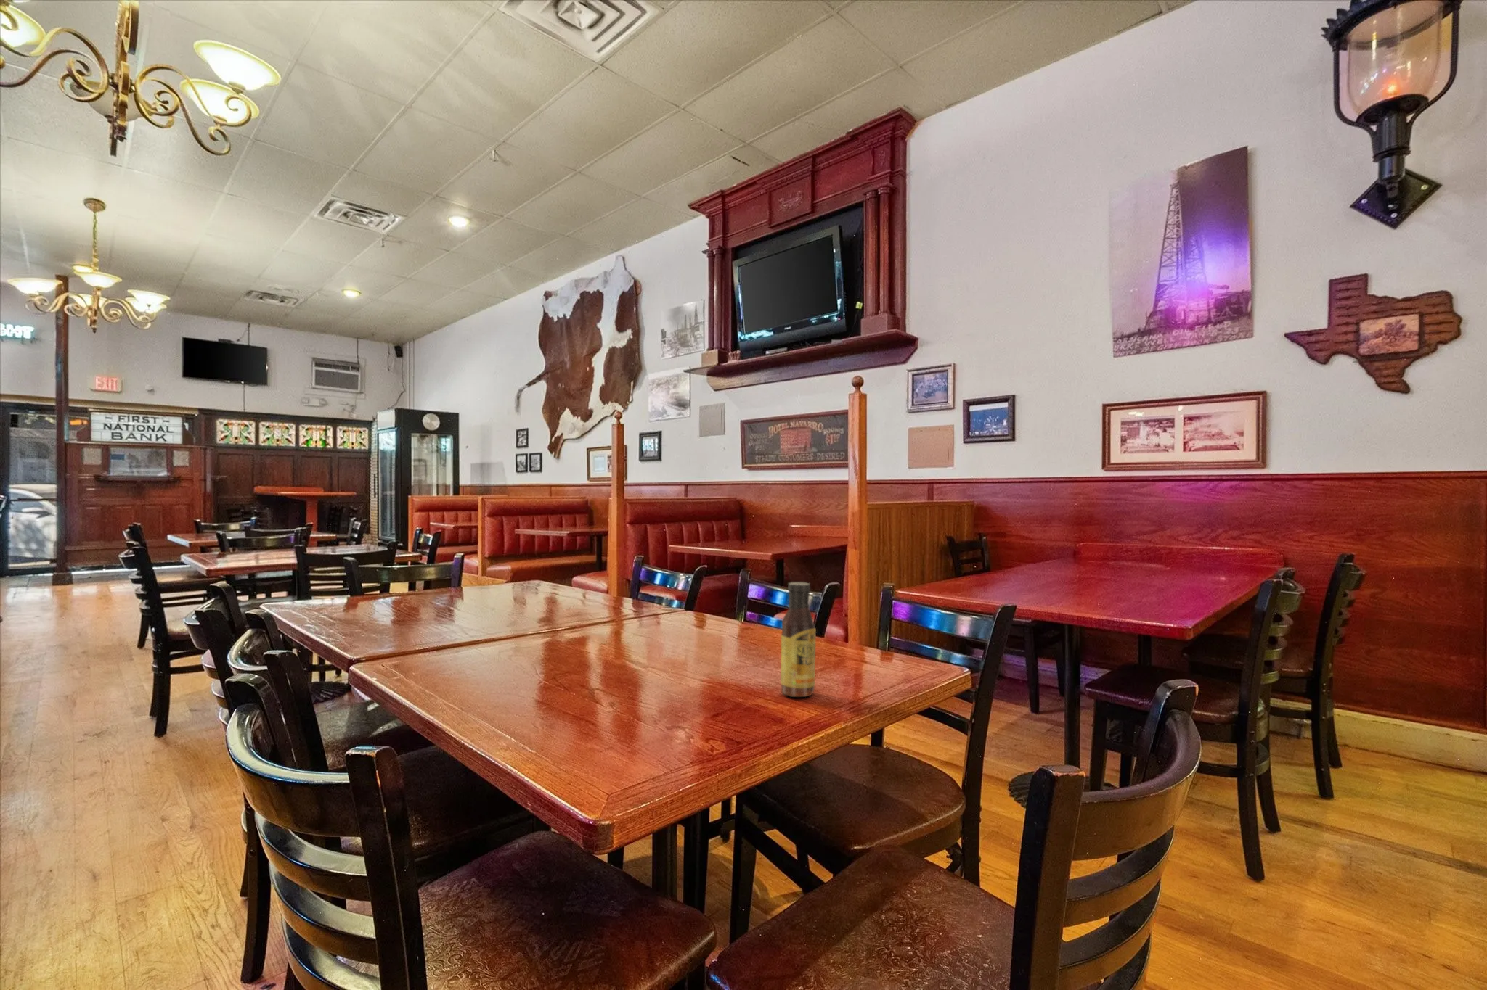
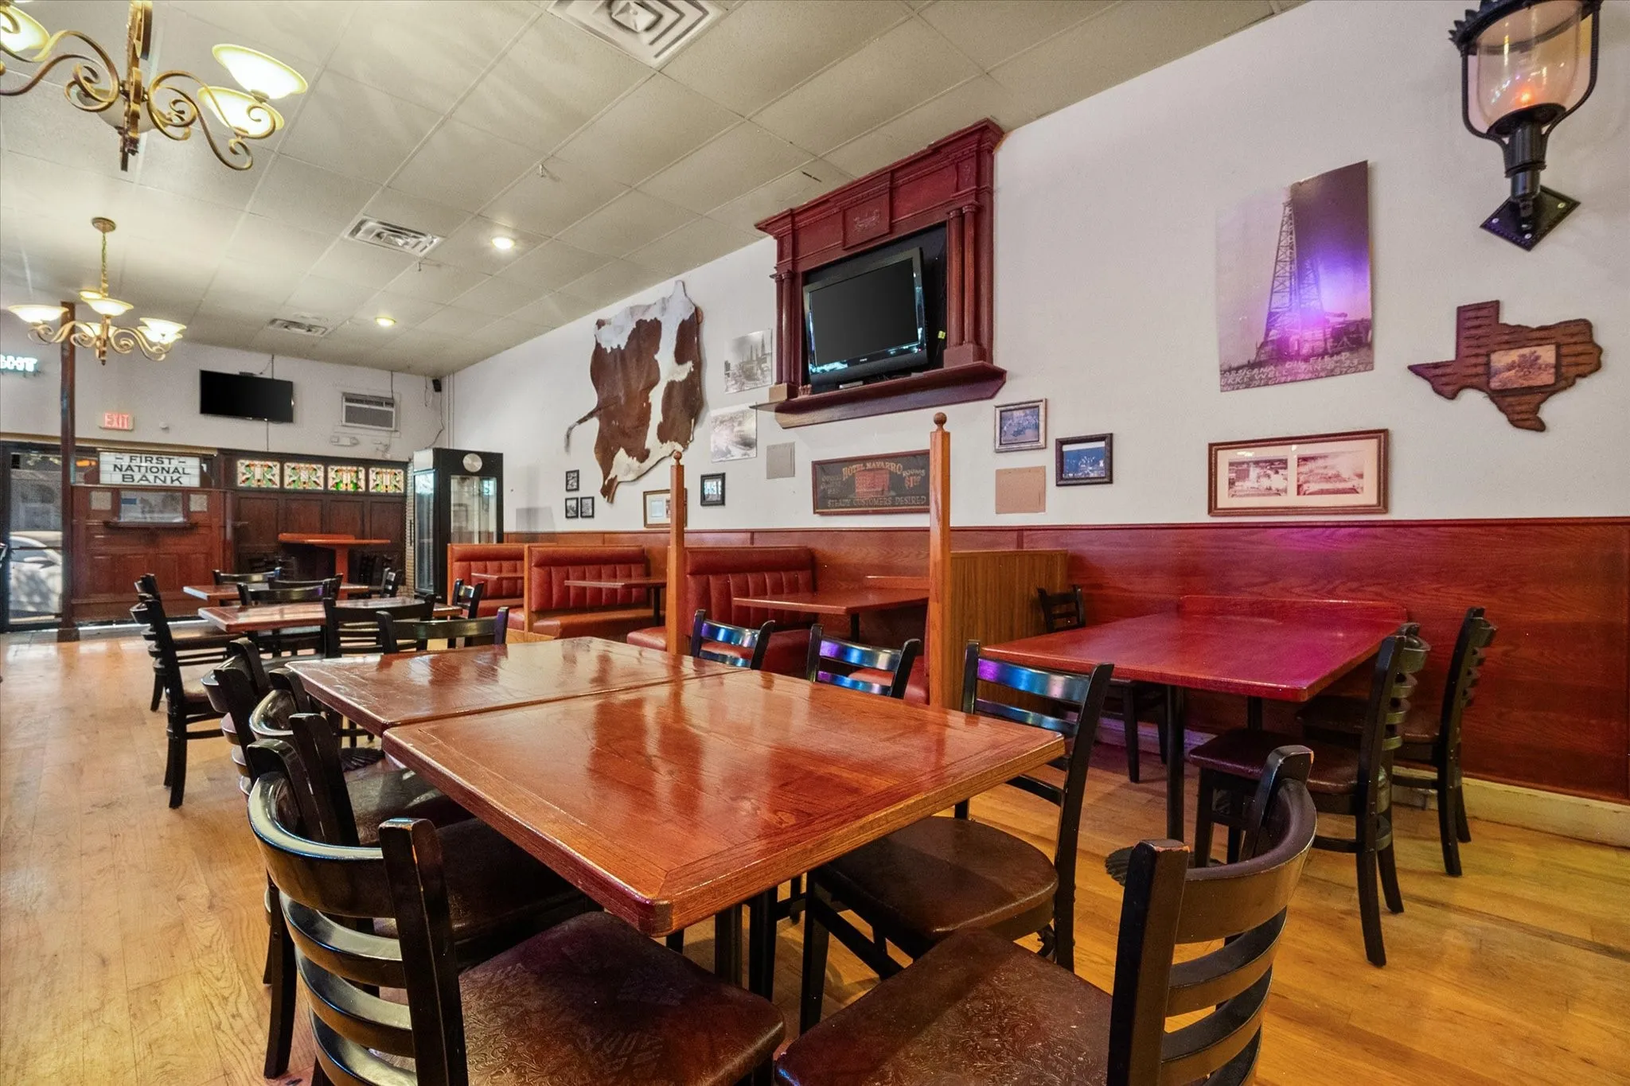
- sauce bottle (798, 639)
